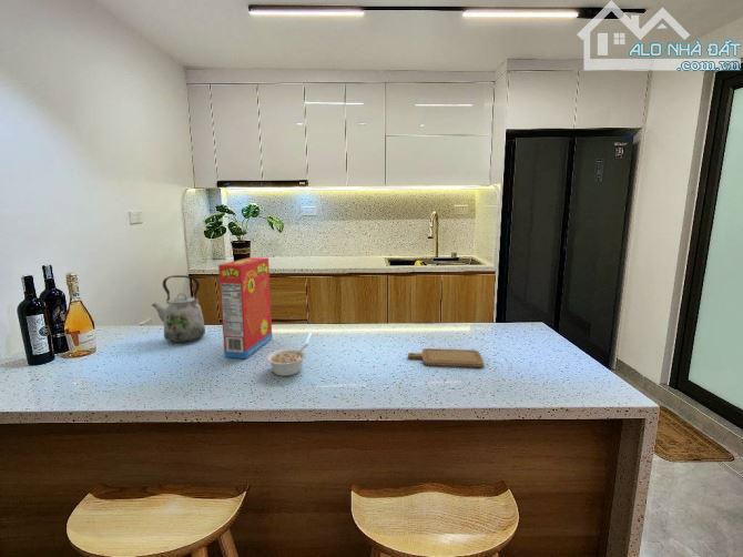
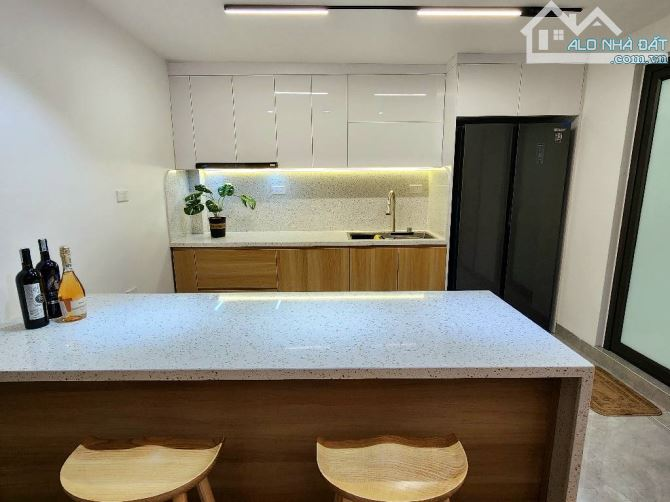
- legume (287, 361)
- chopping board (444, 356)
- kettle (175, 307)
- cereal box (247, 305)
